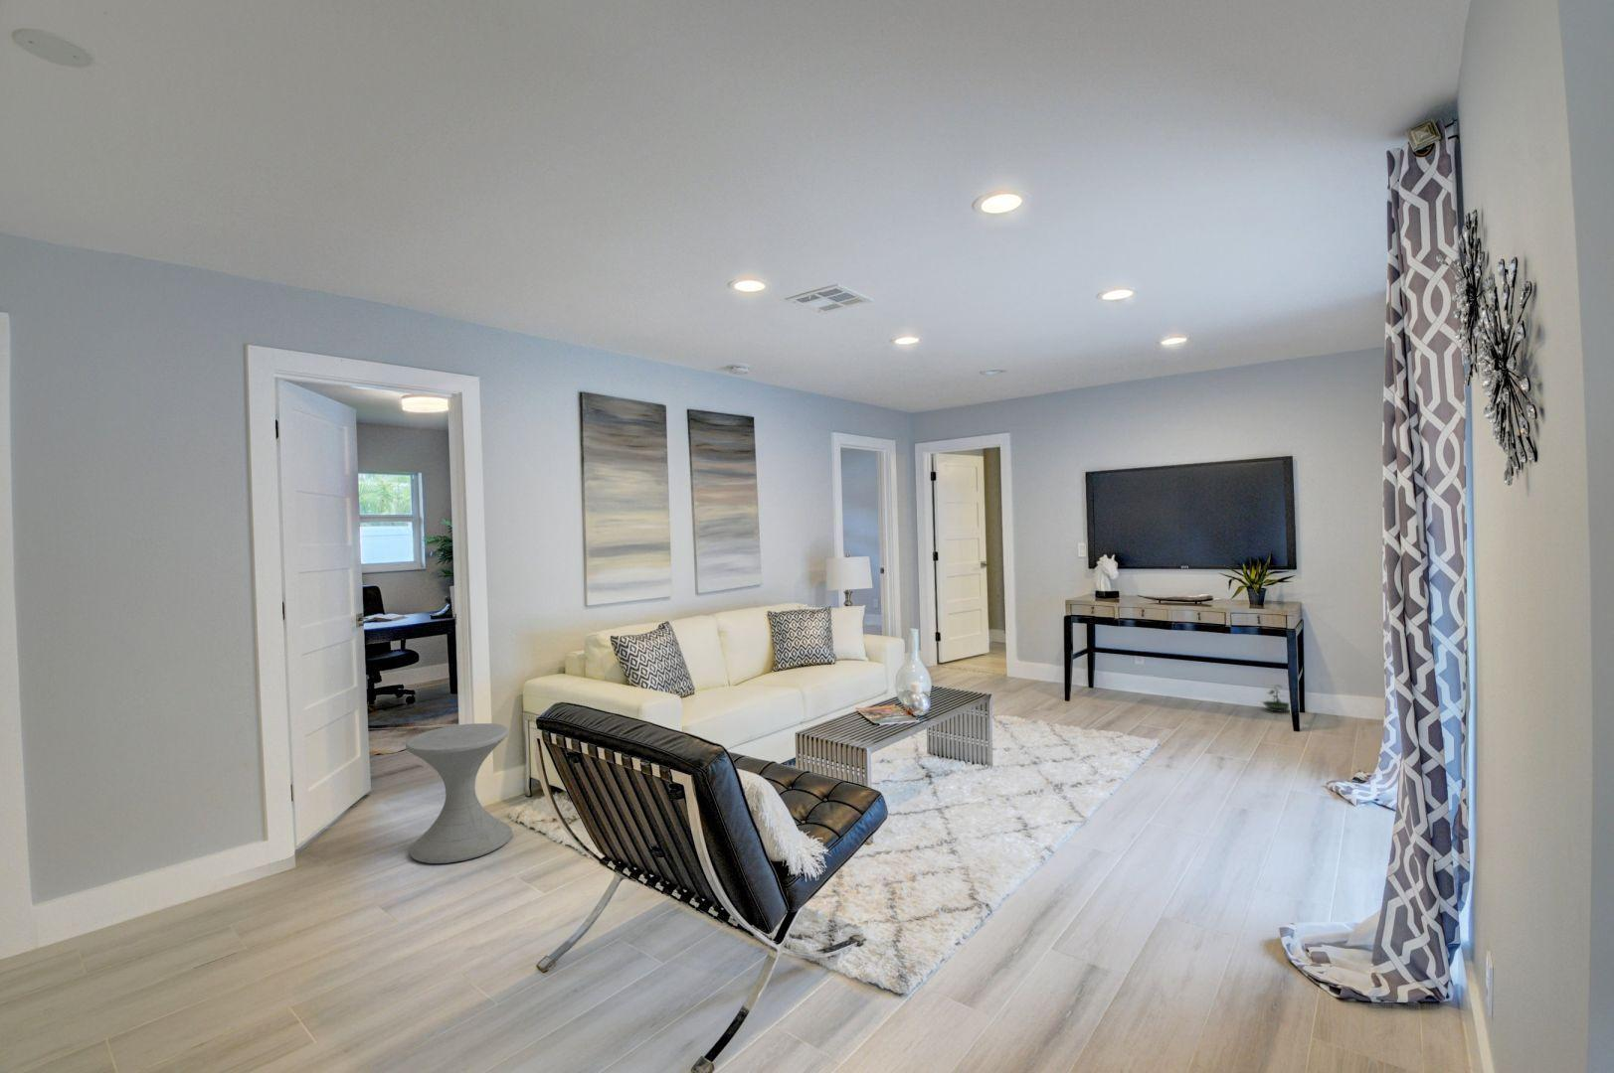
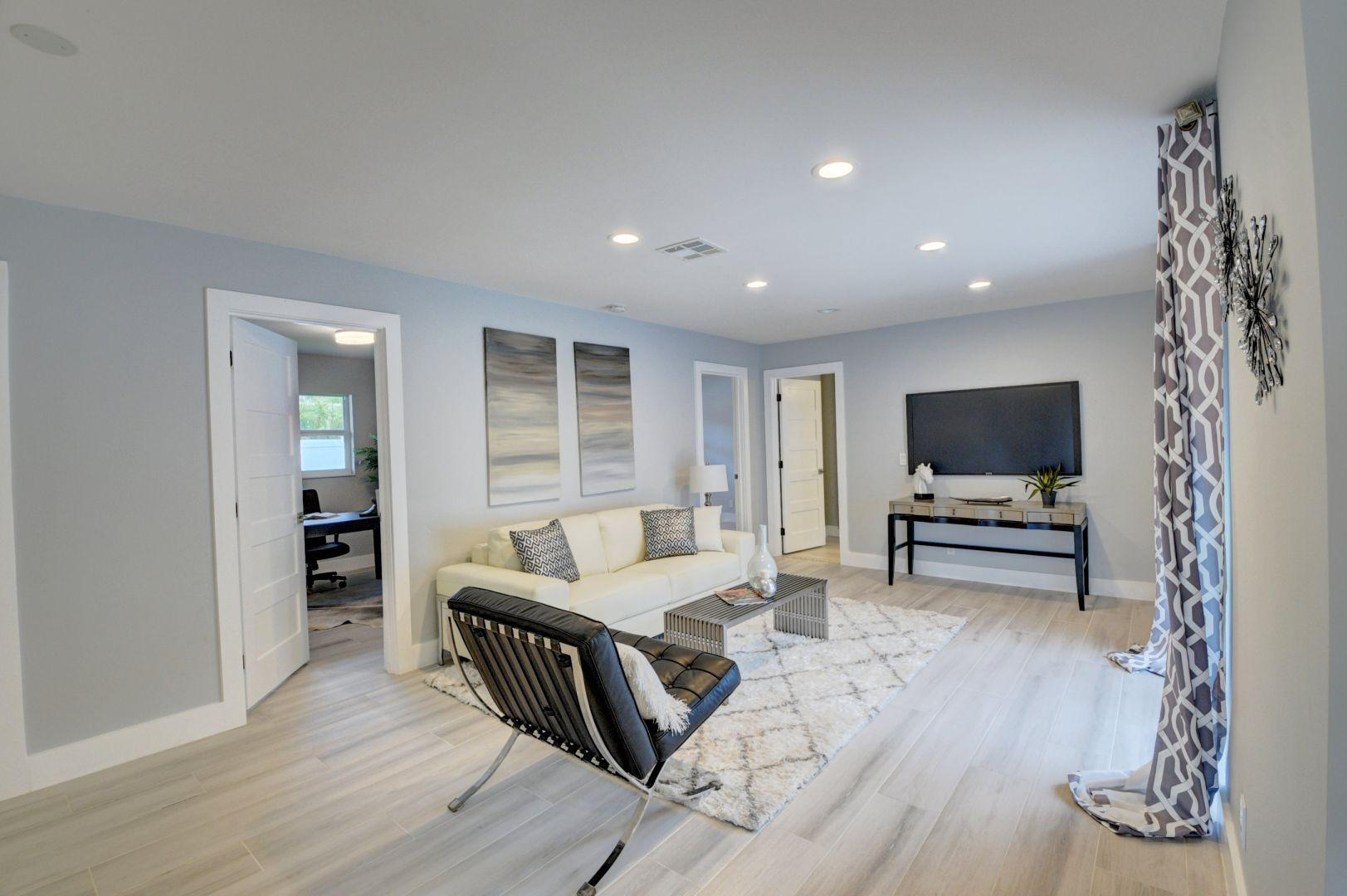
- side table (459, 789)
- terrarium (1276, 690)
